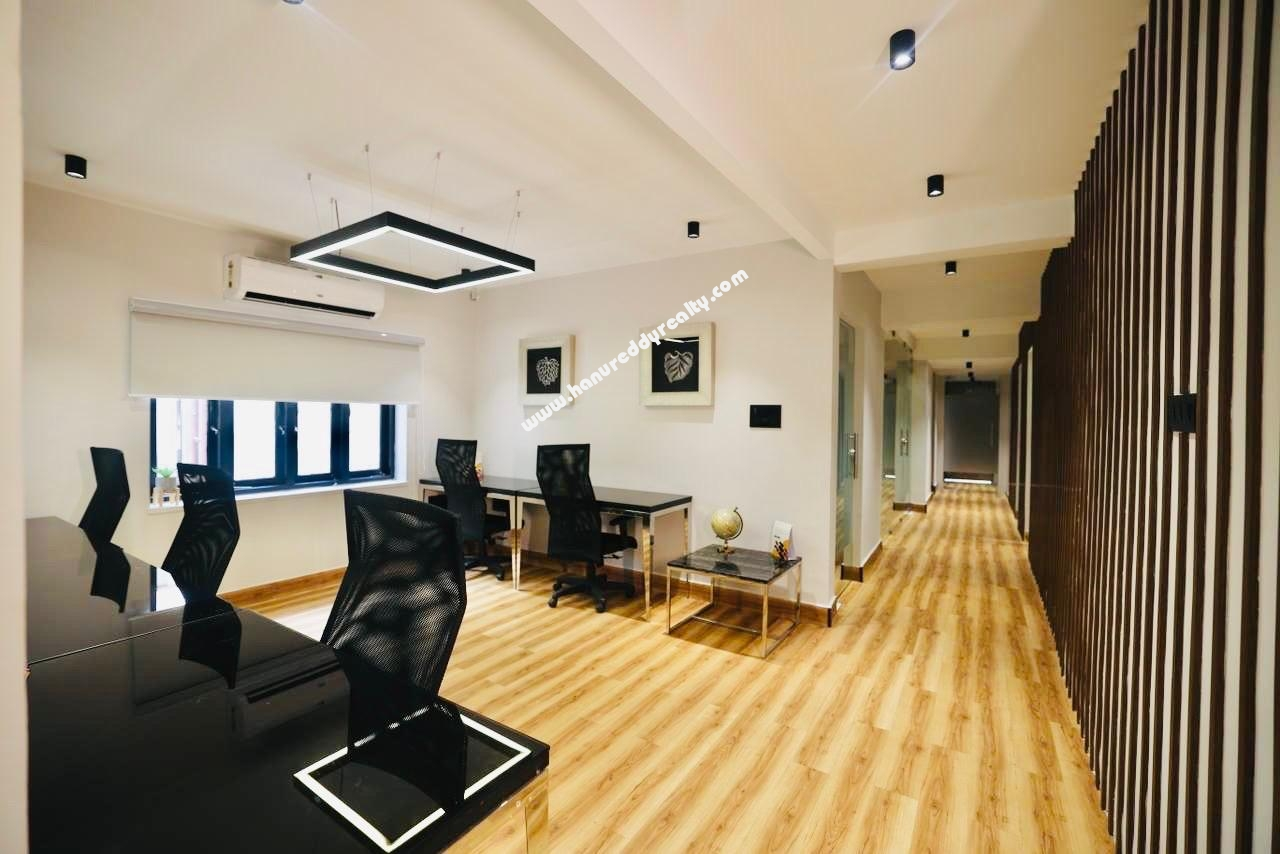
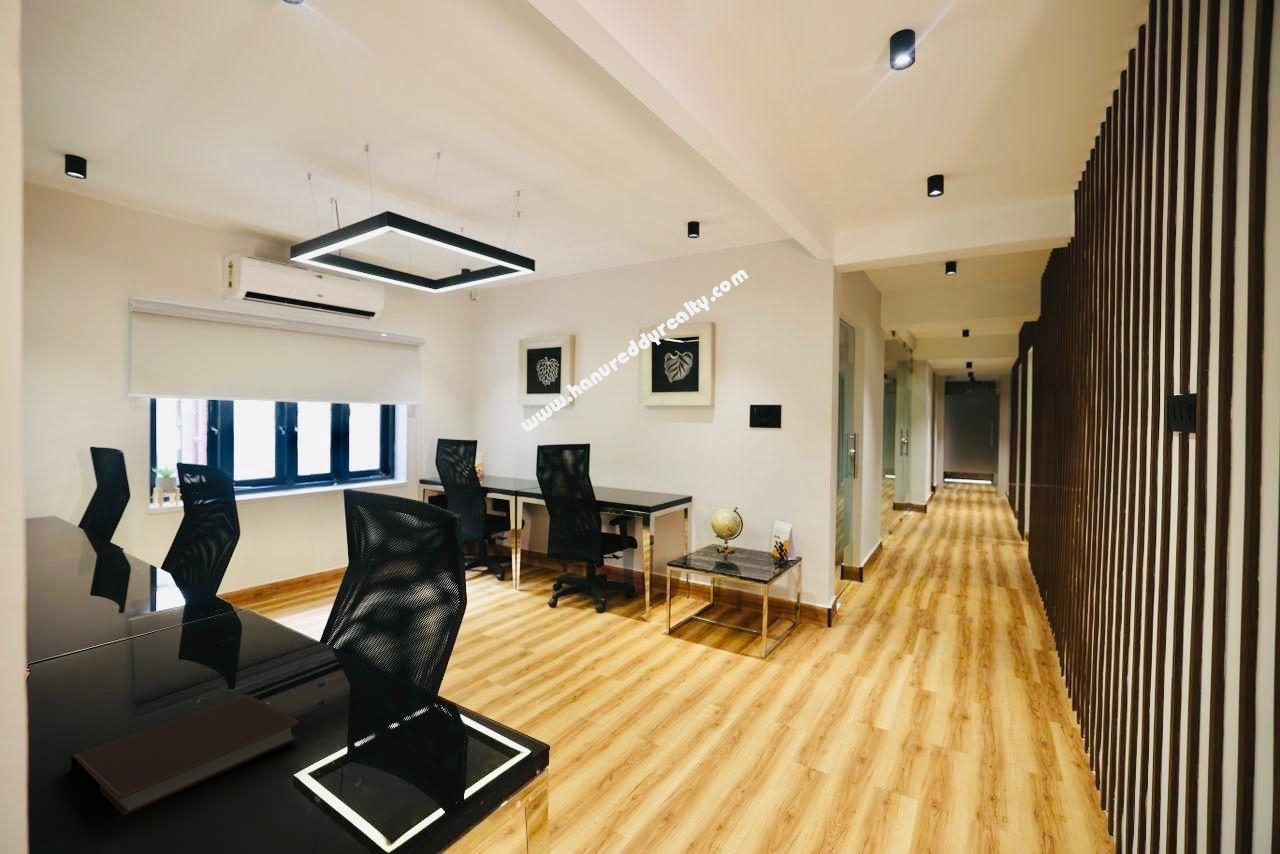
+ notebook (192, 745)
